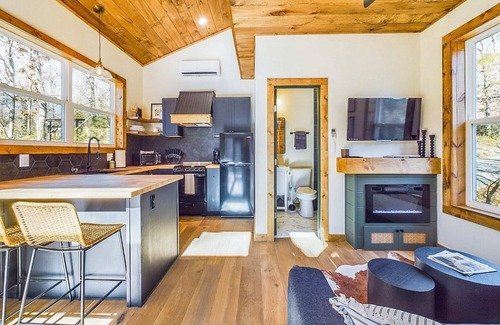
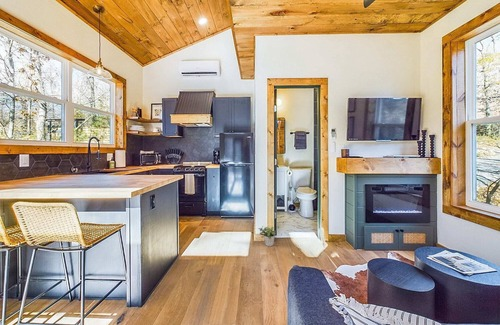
+ potted plant (267, 235)
